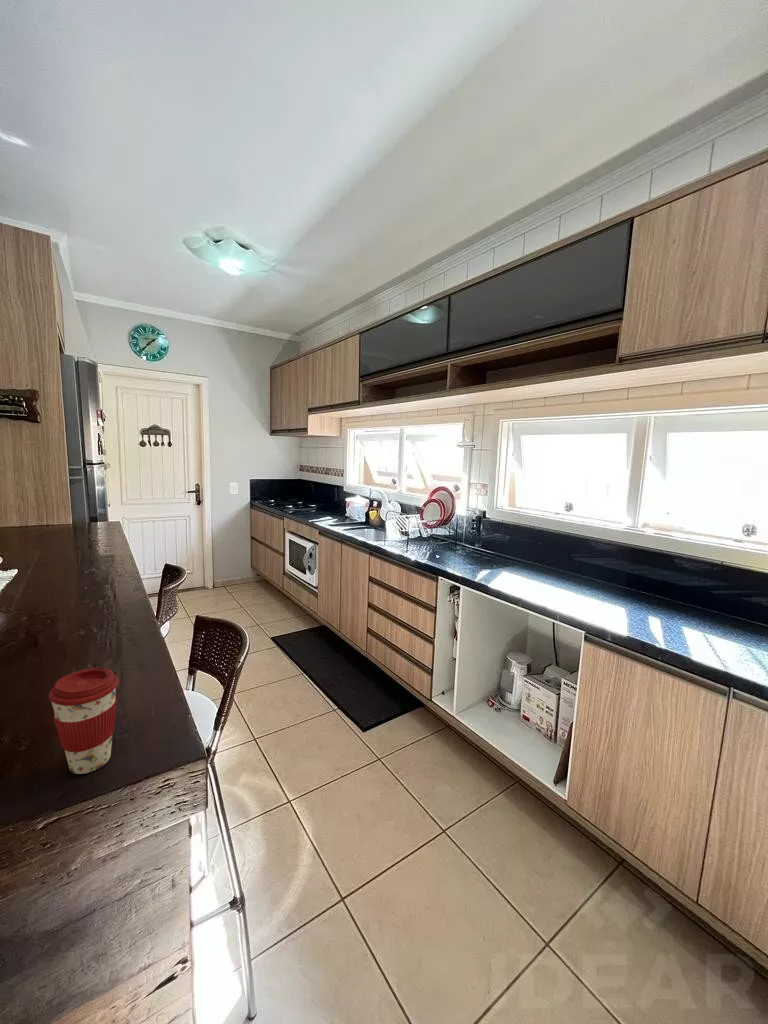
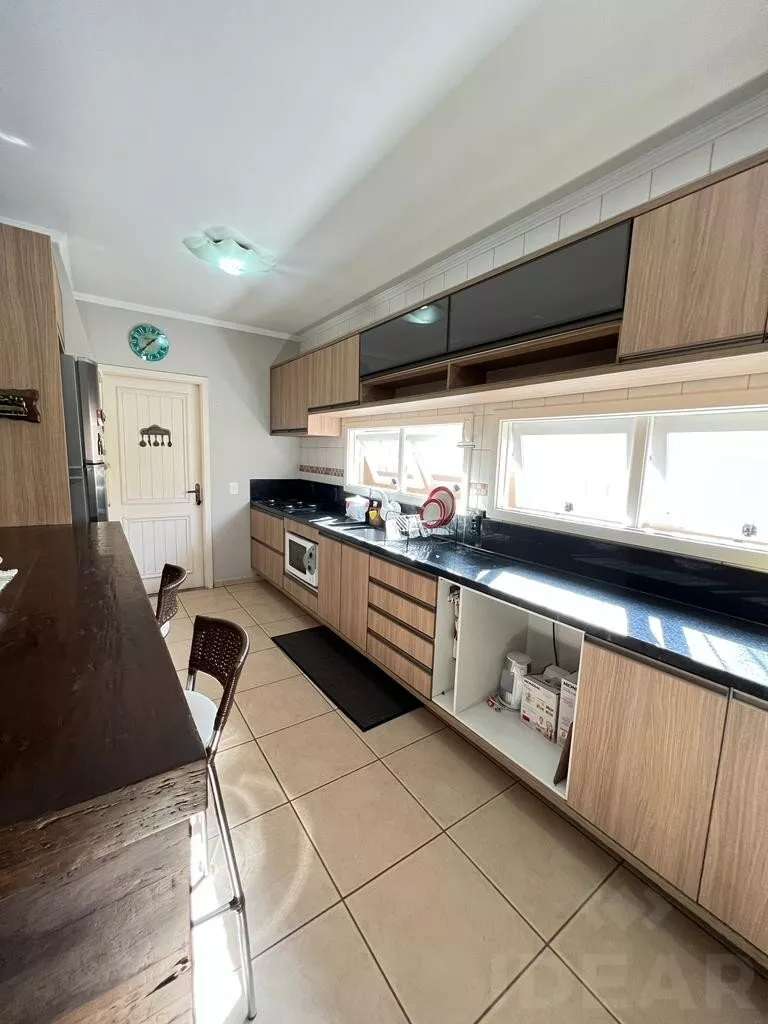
- coffee cup (87, 720)
